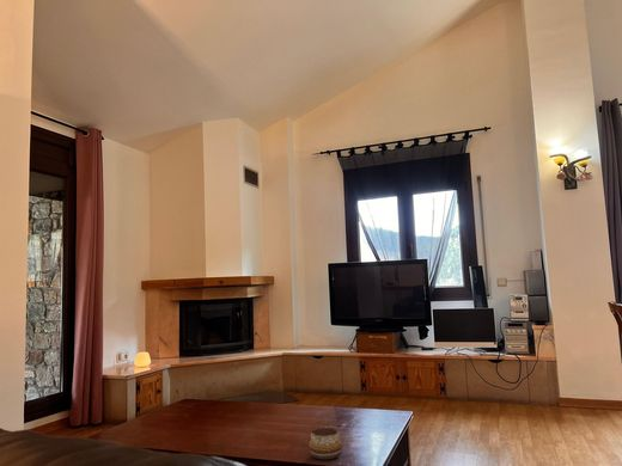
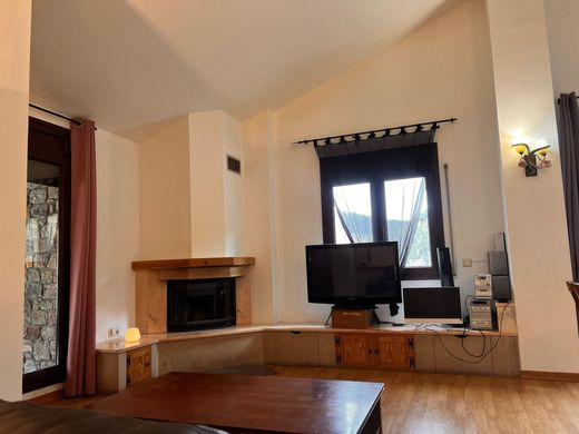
- decorative bowl (325, 443)
